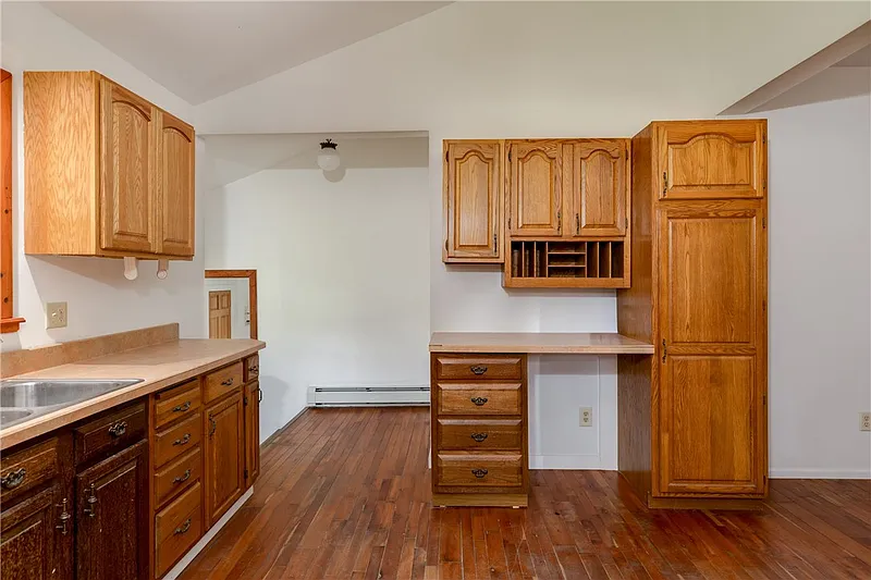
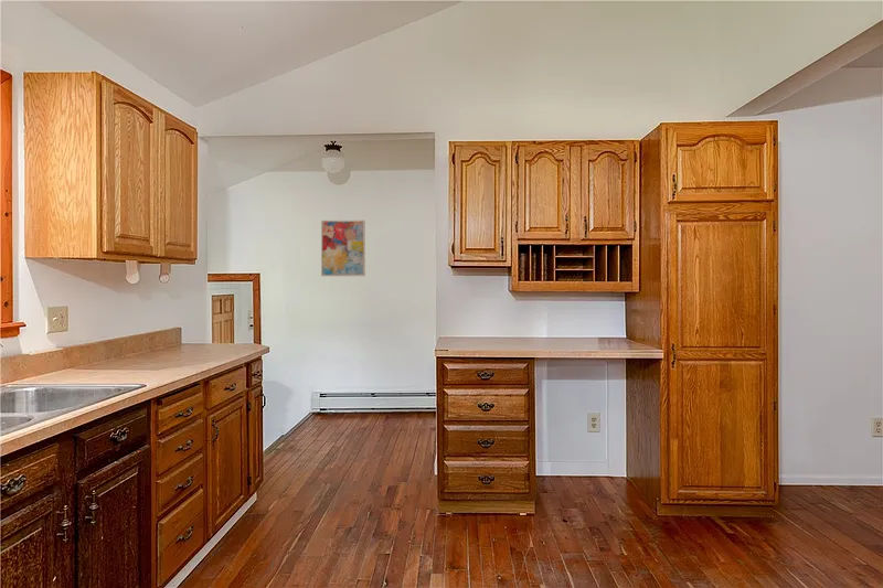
+ wall art (342, 248)
